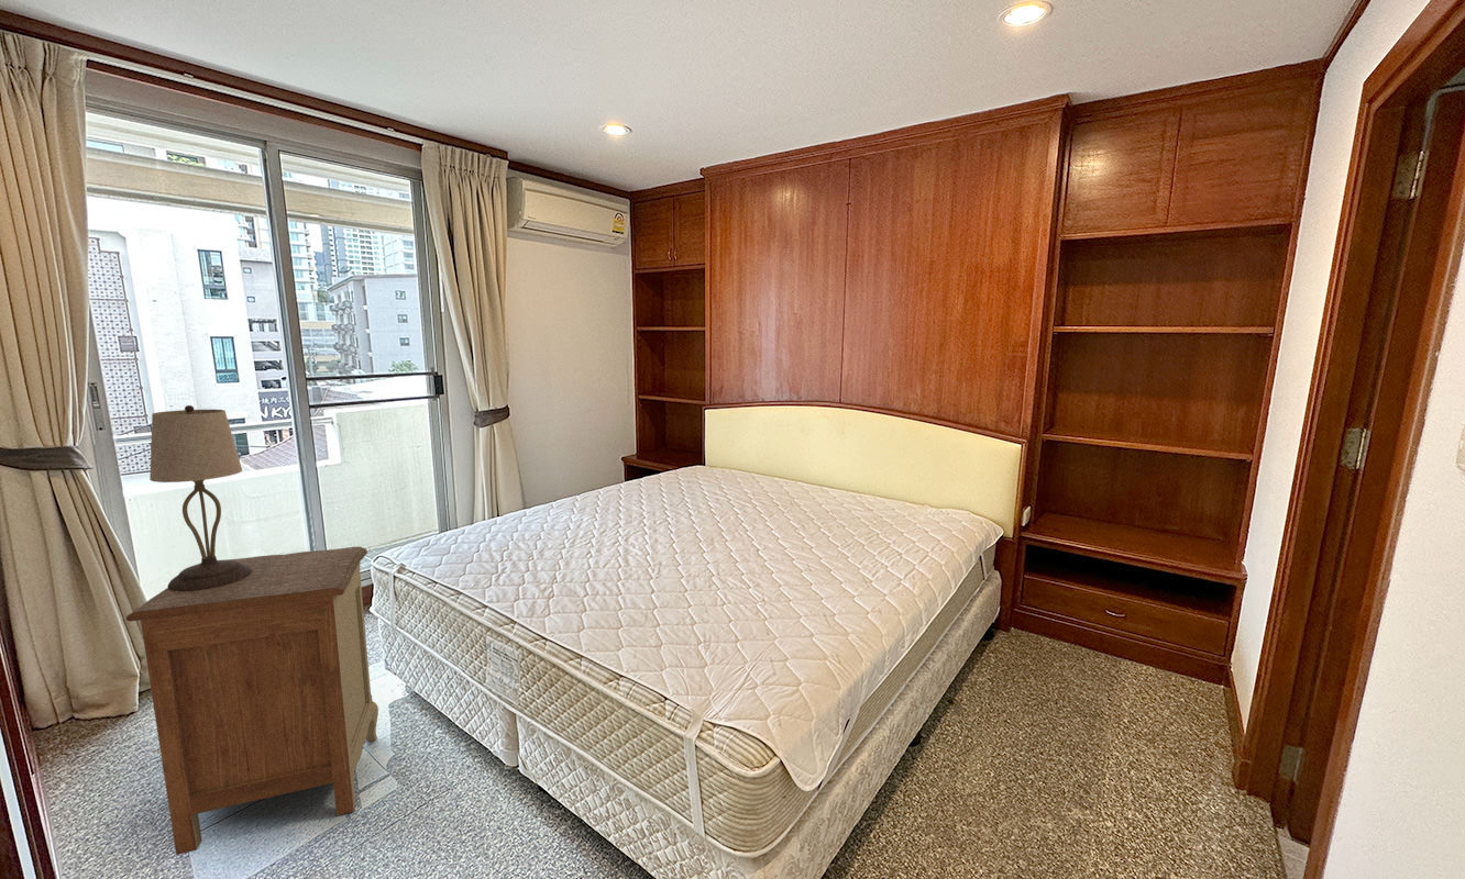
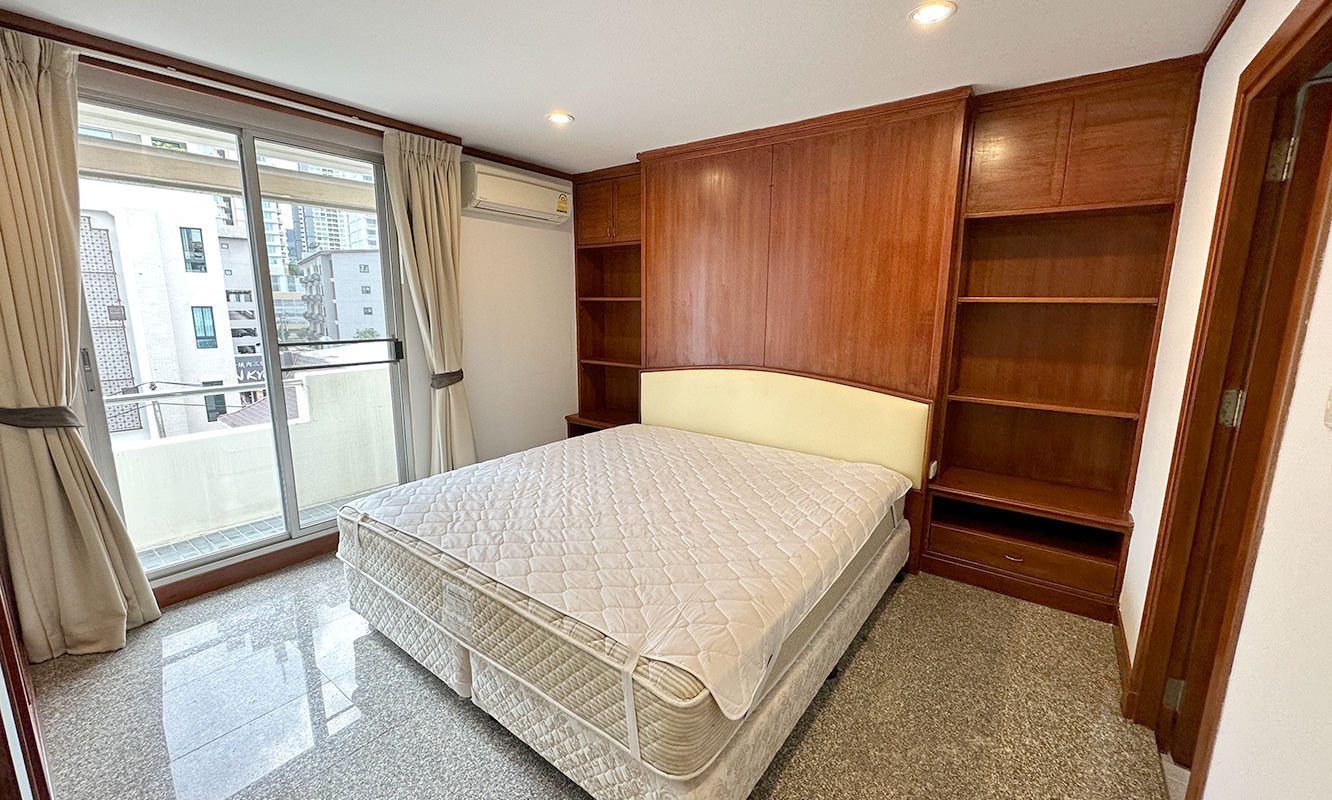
- table lamp (200, 492)
- nightstand (280, 678)
